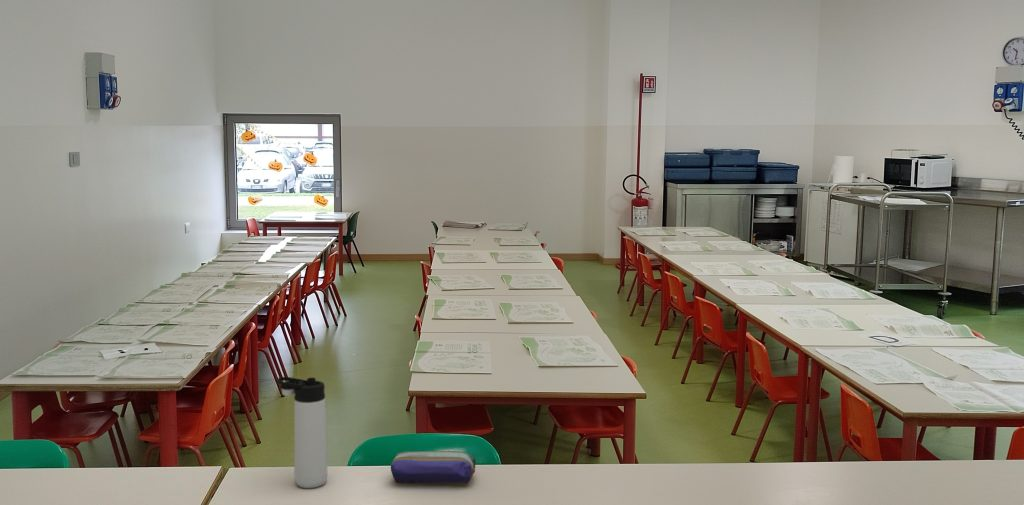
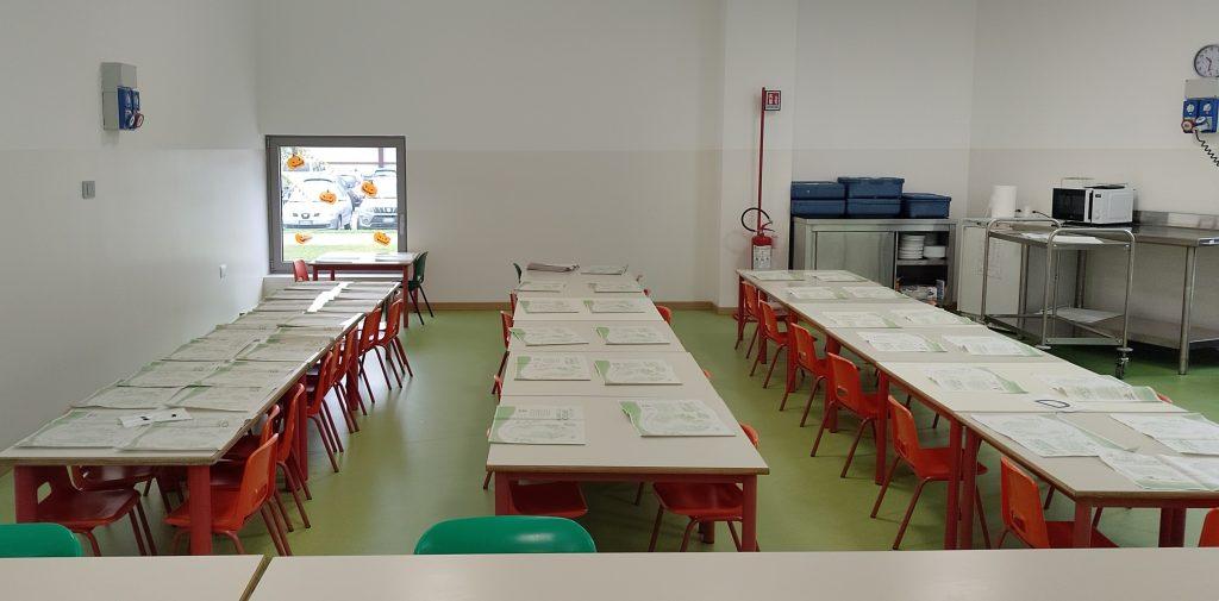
- pencil case (433, 467)
- thermos bottle (302, 430)
